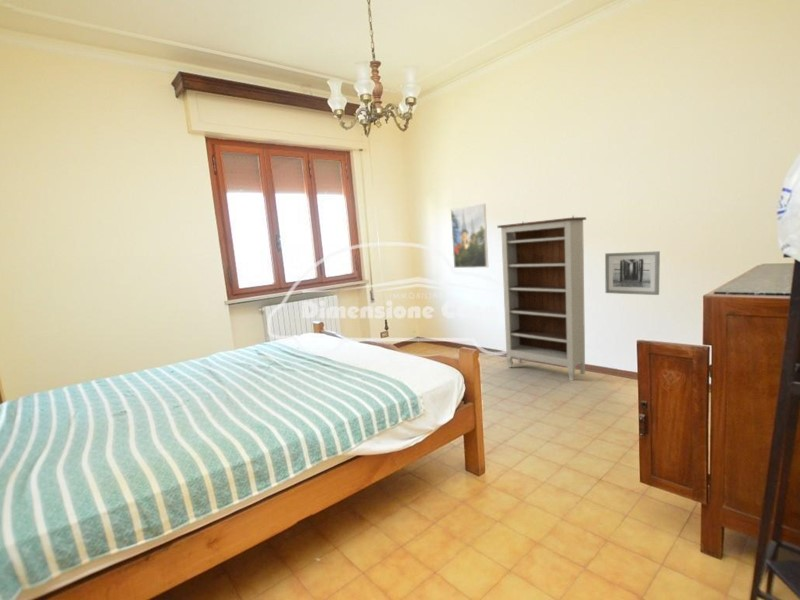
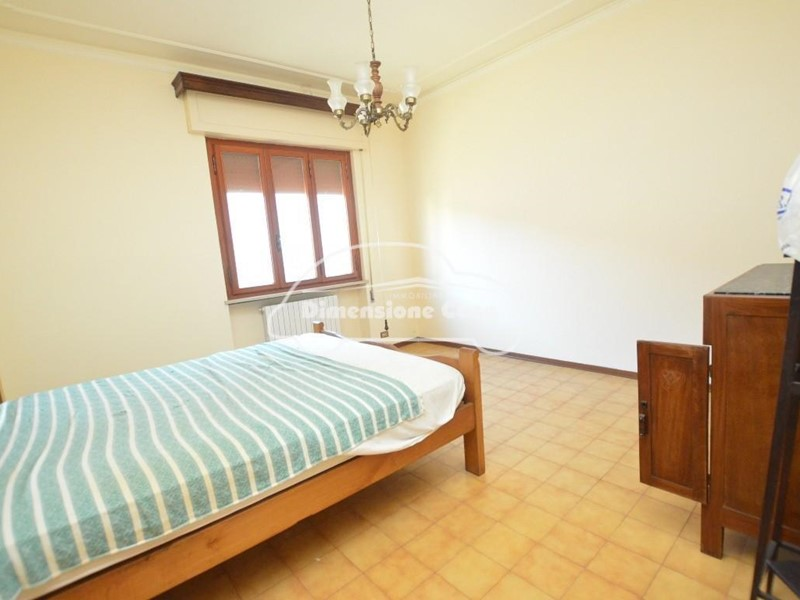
- bookshelf (541, 296)
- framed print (469, 237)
- wall art (631, 273)
